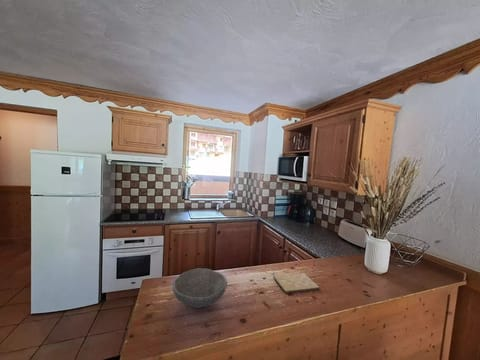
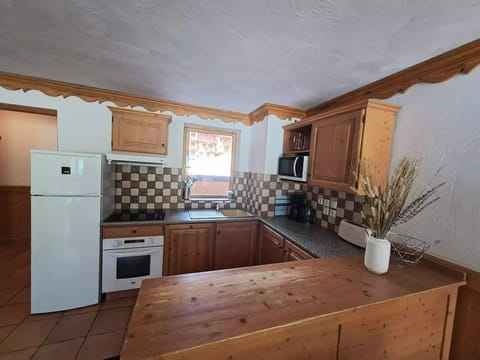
- cutting board (295, 282)
- bowl (200, 290)
